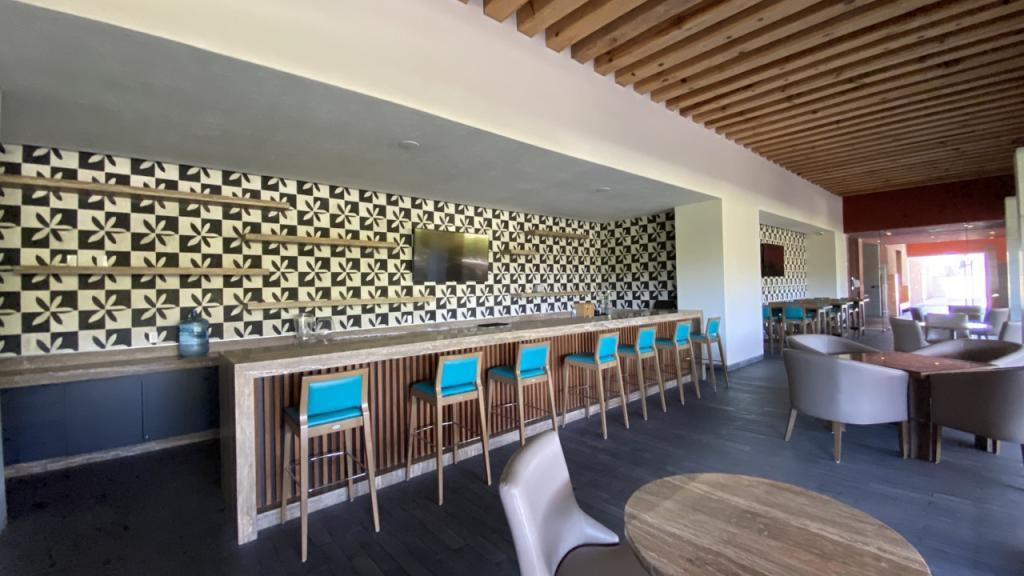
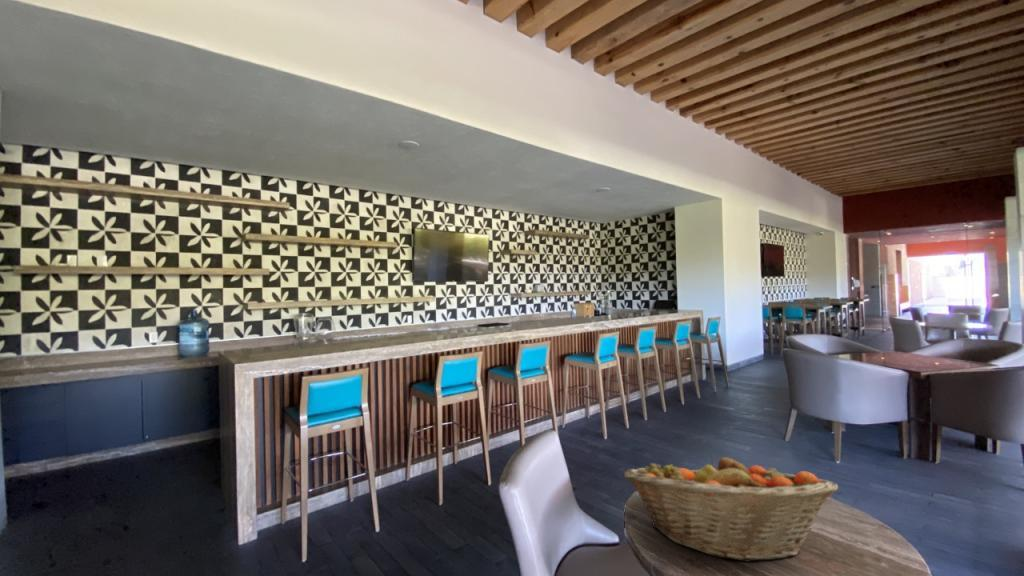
+ fruit basket (722, 493)
